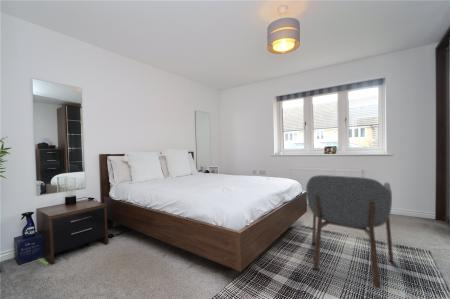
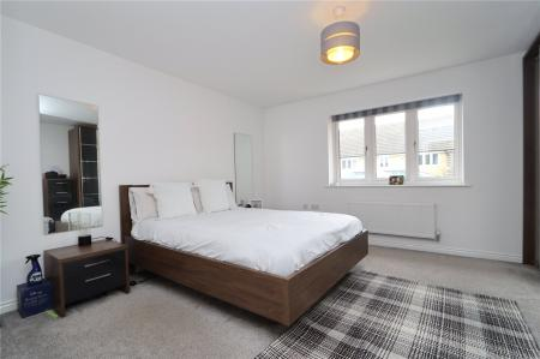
- armchair (345, 218)
